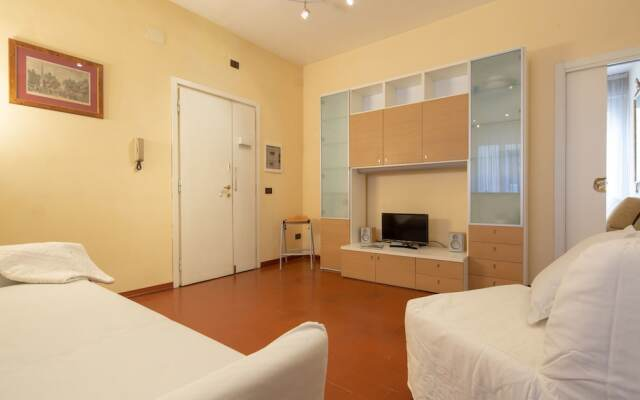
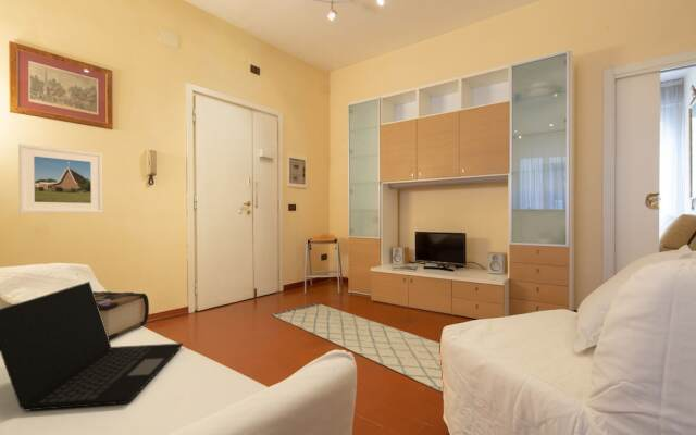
+ rug (373, 337)
+ laptop (104, 333)
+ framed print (63, 181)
+ book (100, 312)
